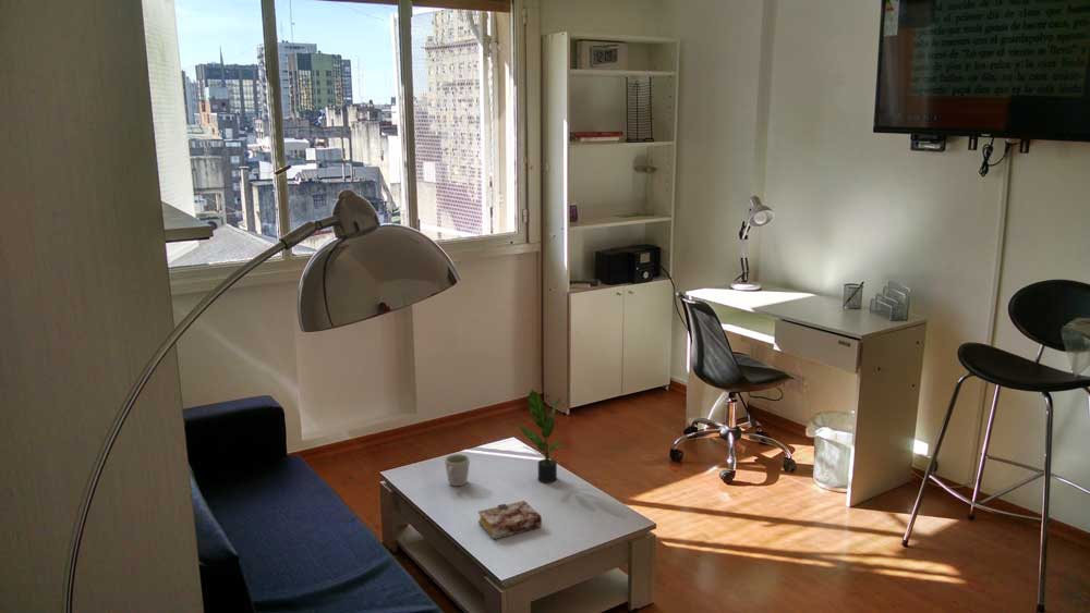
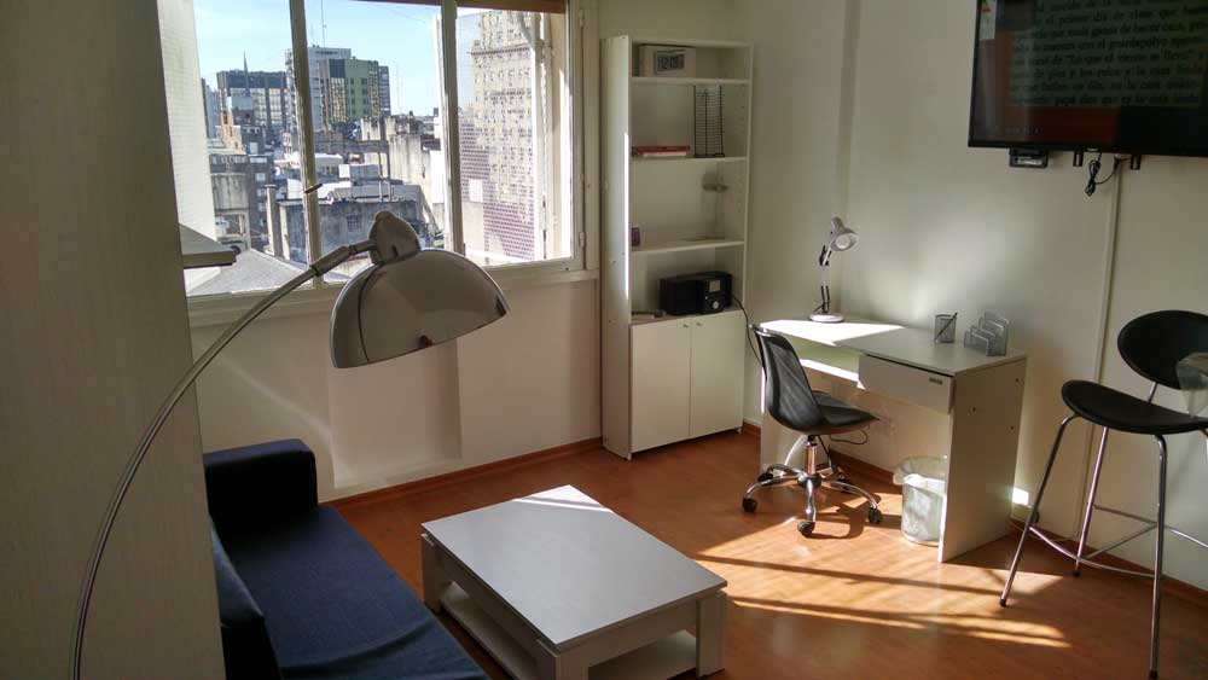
- book (509, 518)
- mug (456, 471)
- potted plant (538, 437)
